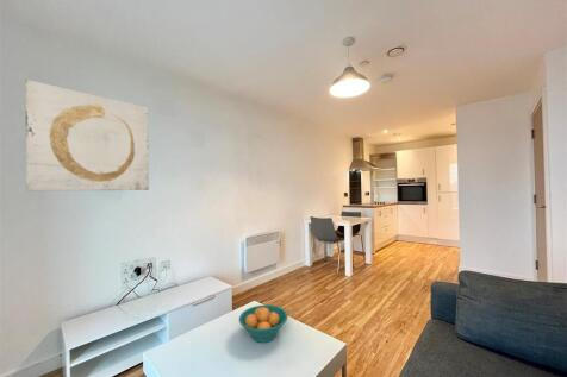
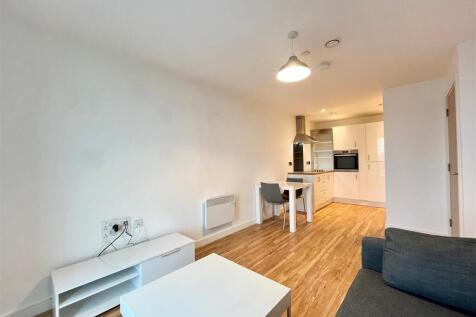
- fruit bowl (263, 321)
- wall art (95, 143)
